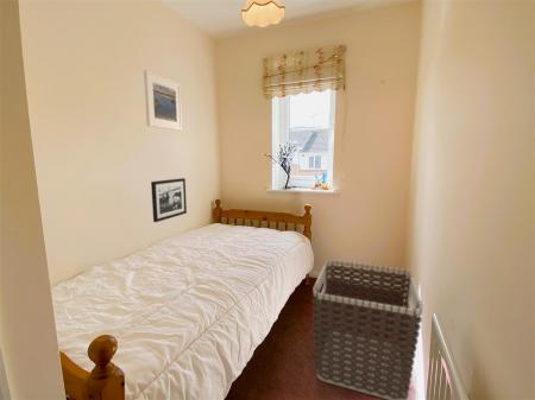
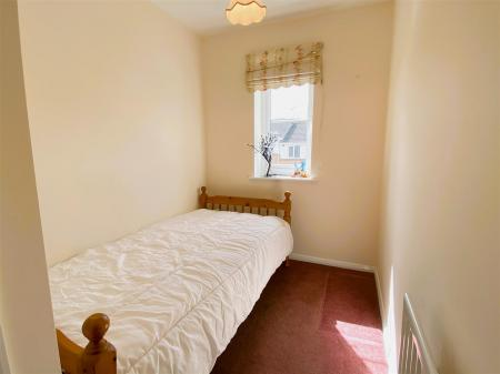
- picture frame (170, 198)
- clothes hamper (363, 322)
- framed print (164, 103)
